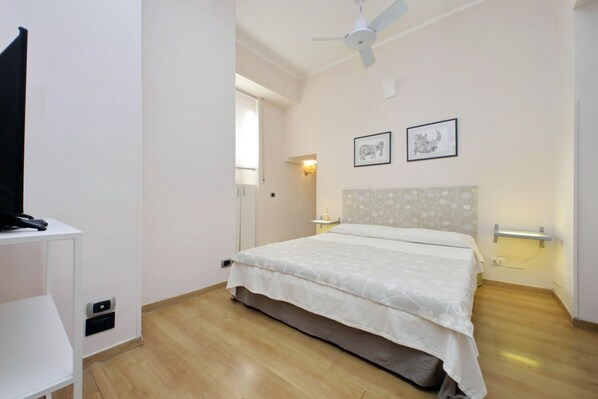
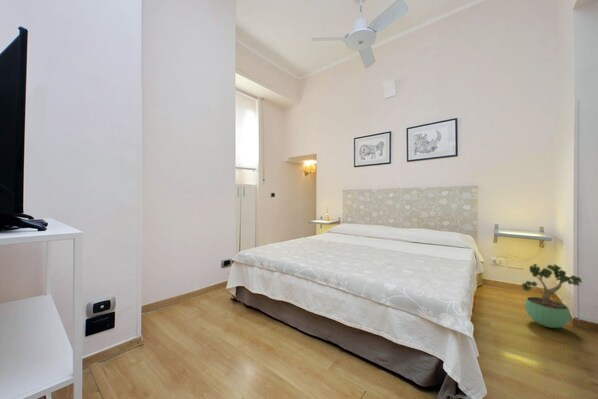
+ potted plant (549, 294)
